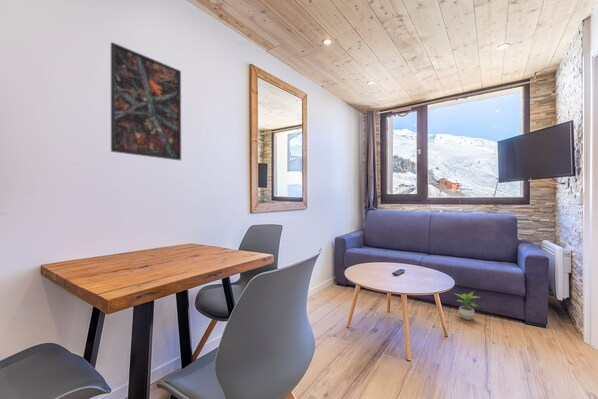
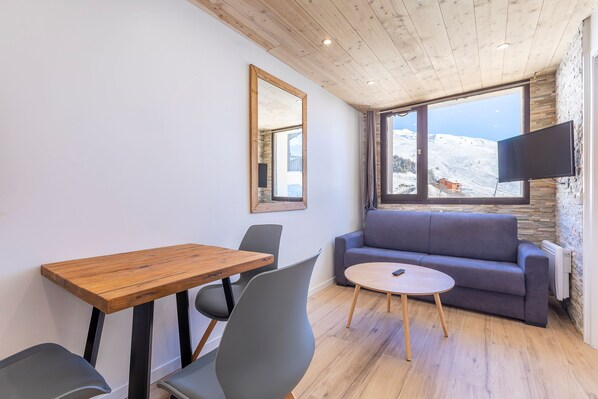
- potted plant (467, 303)
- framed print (149, 107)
